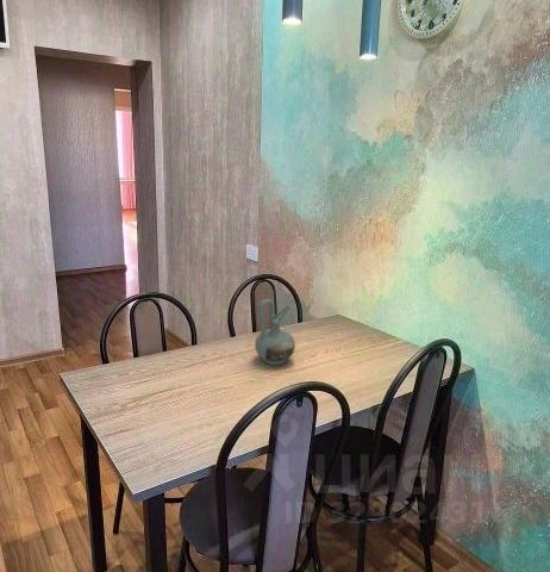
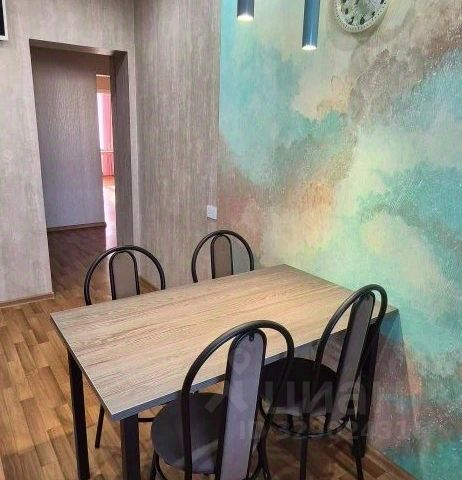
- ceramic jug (275, 329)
